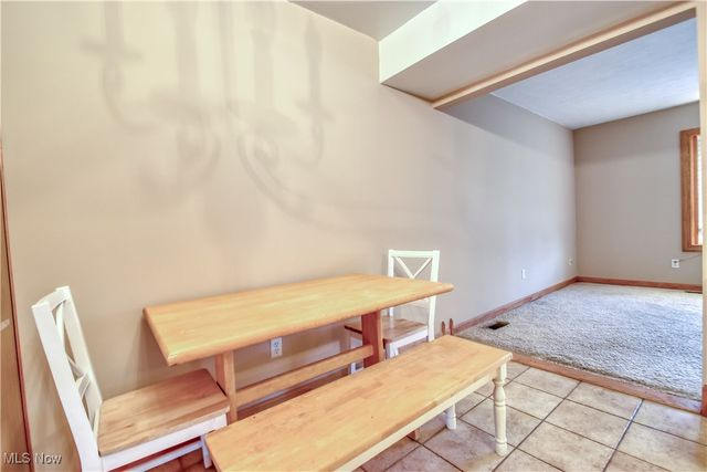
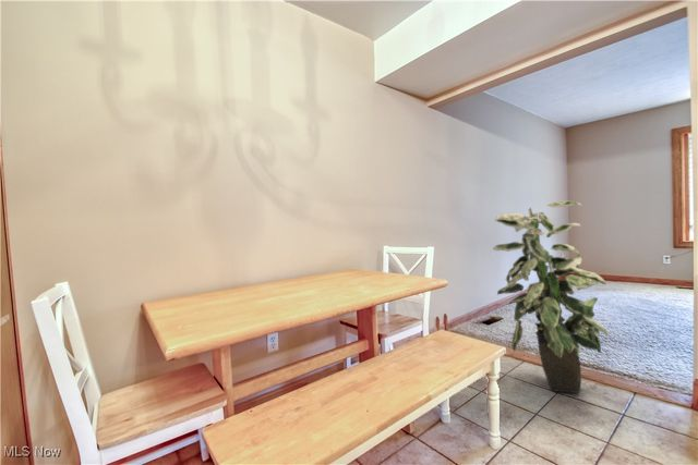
+ indoor plant (551, 296)
